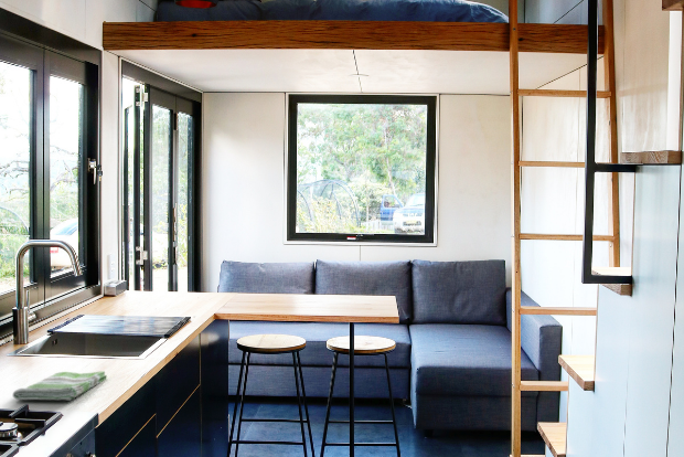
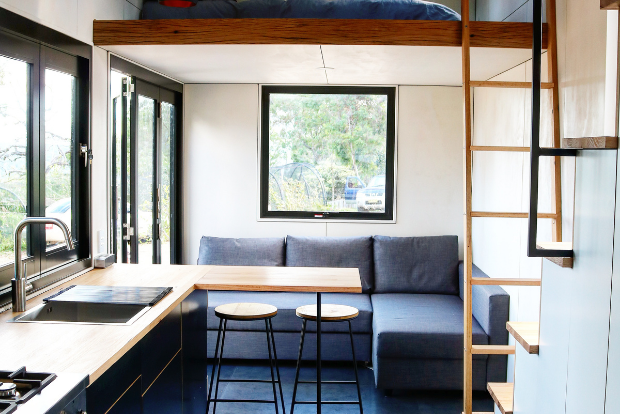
- dish towel (62, 383)
